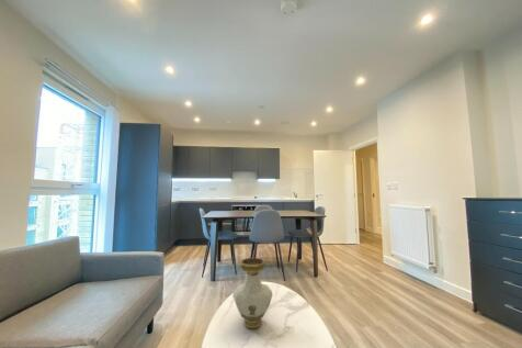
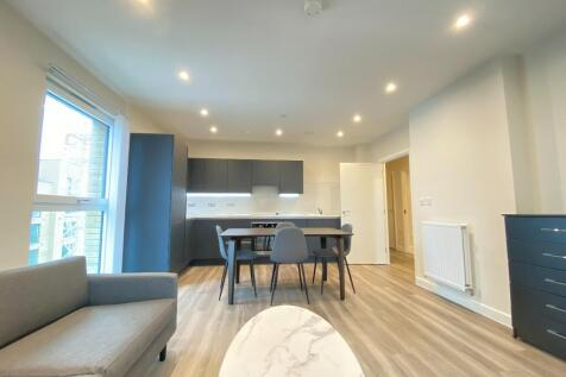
- vase (252, 291)
